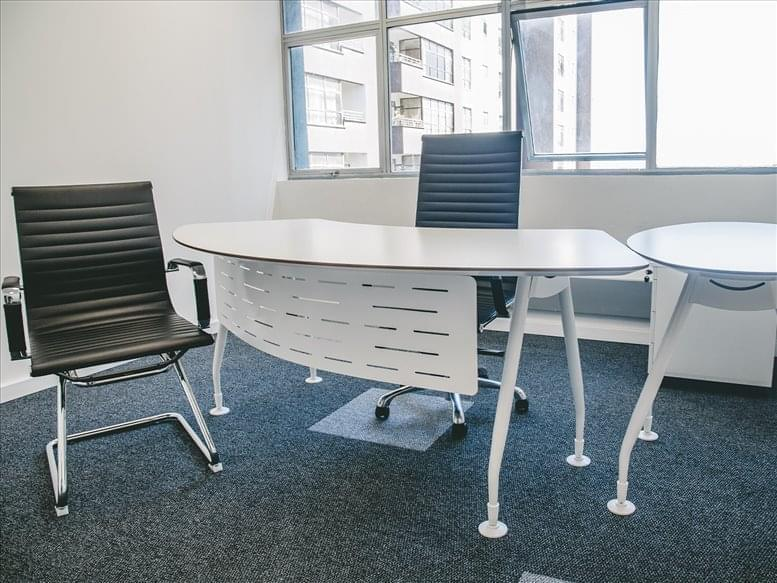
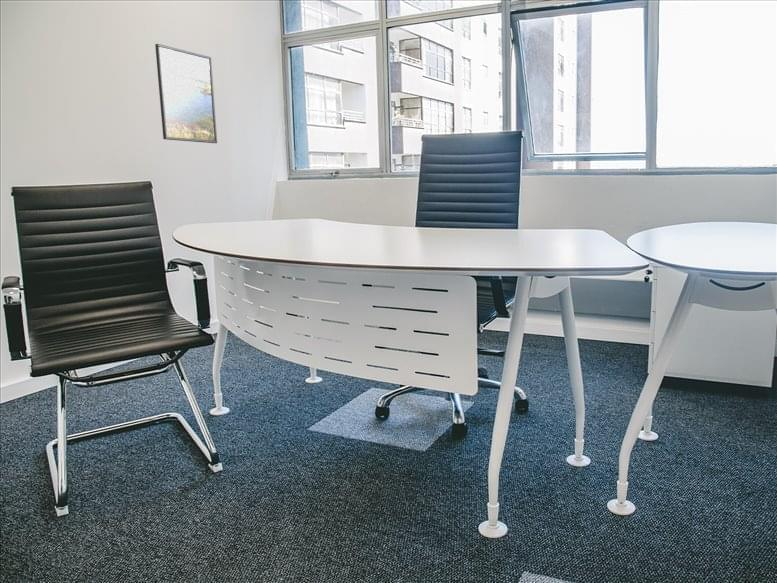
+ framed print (188, 96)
